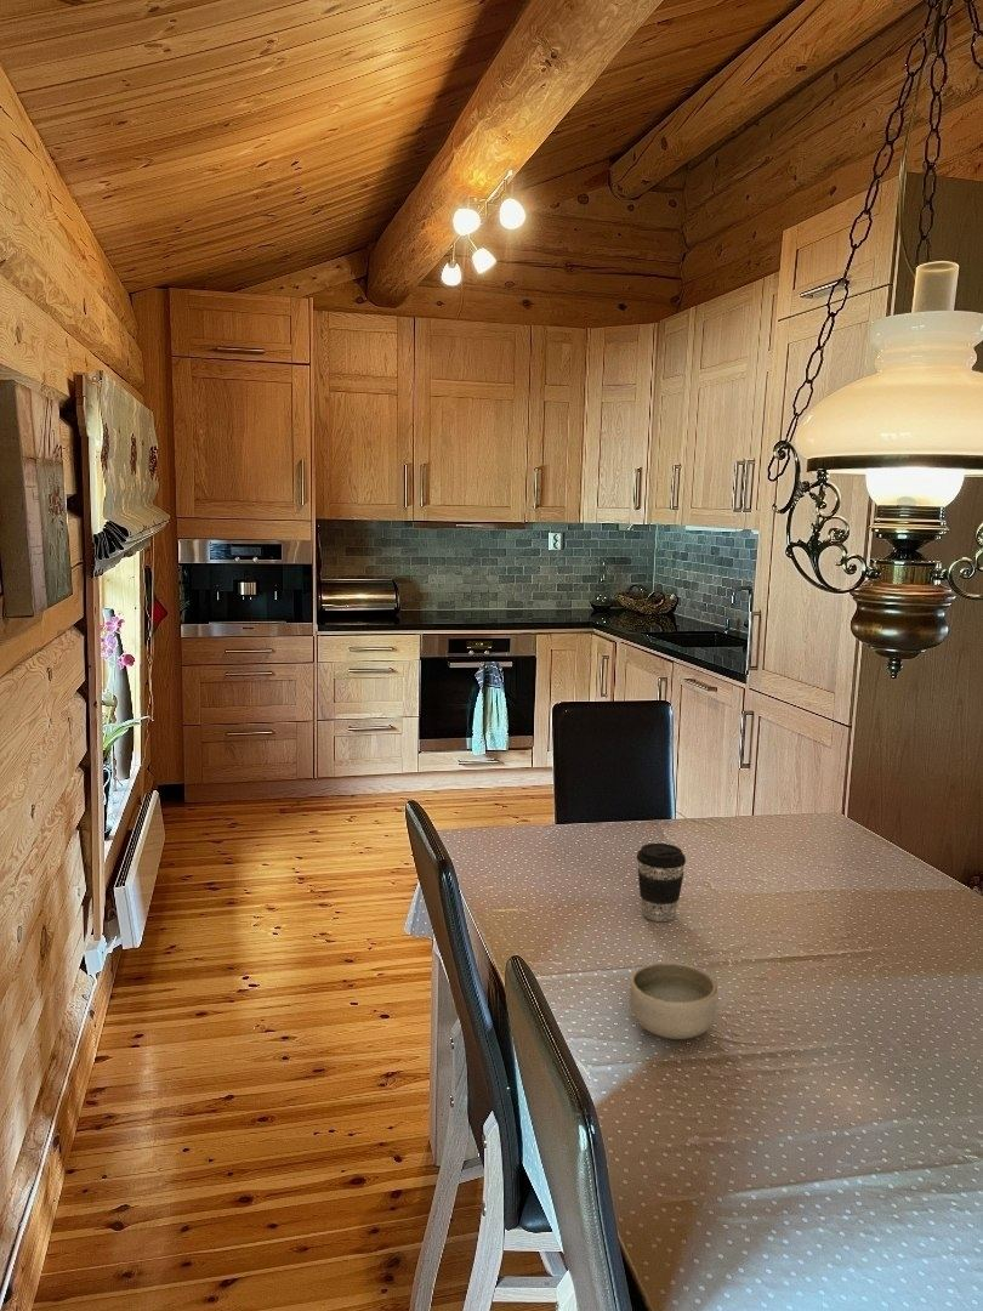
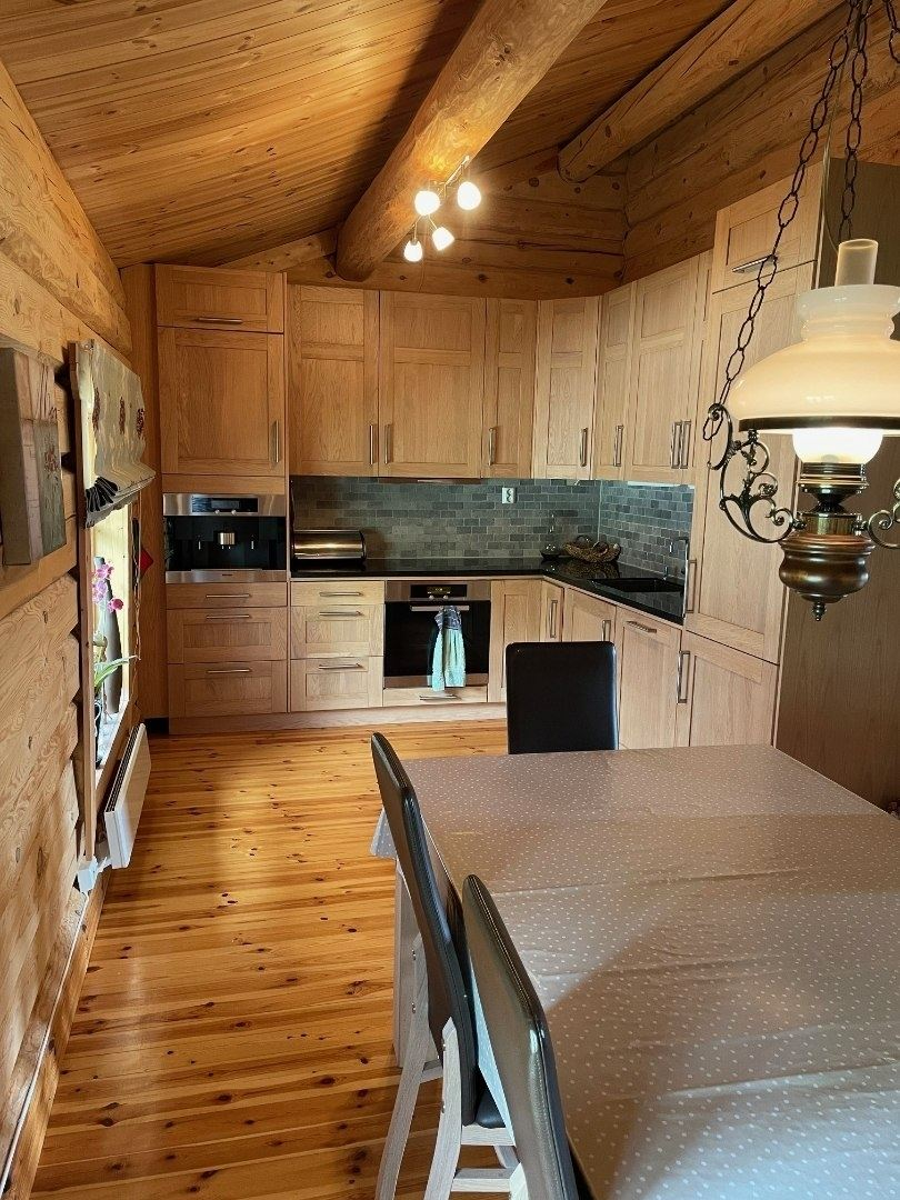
- bowl (672, 1004)
- coffee cup (659, 882)
